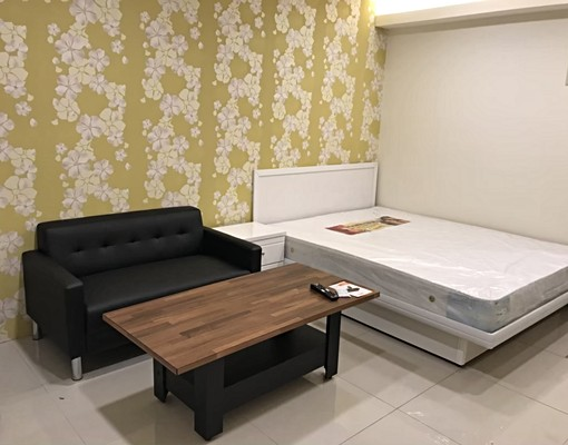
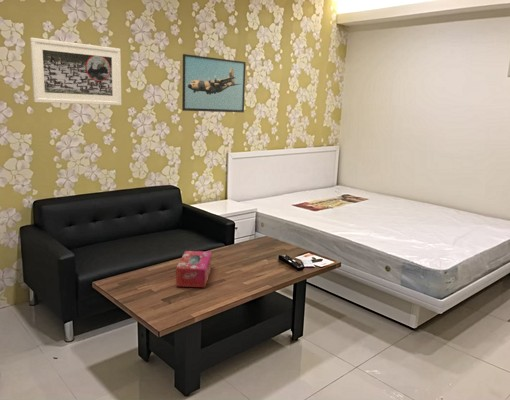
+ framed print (215, 85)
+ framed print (79, 74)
+ tissue box (194, 268)
